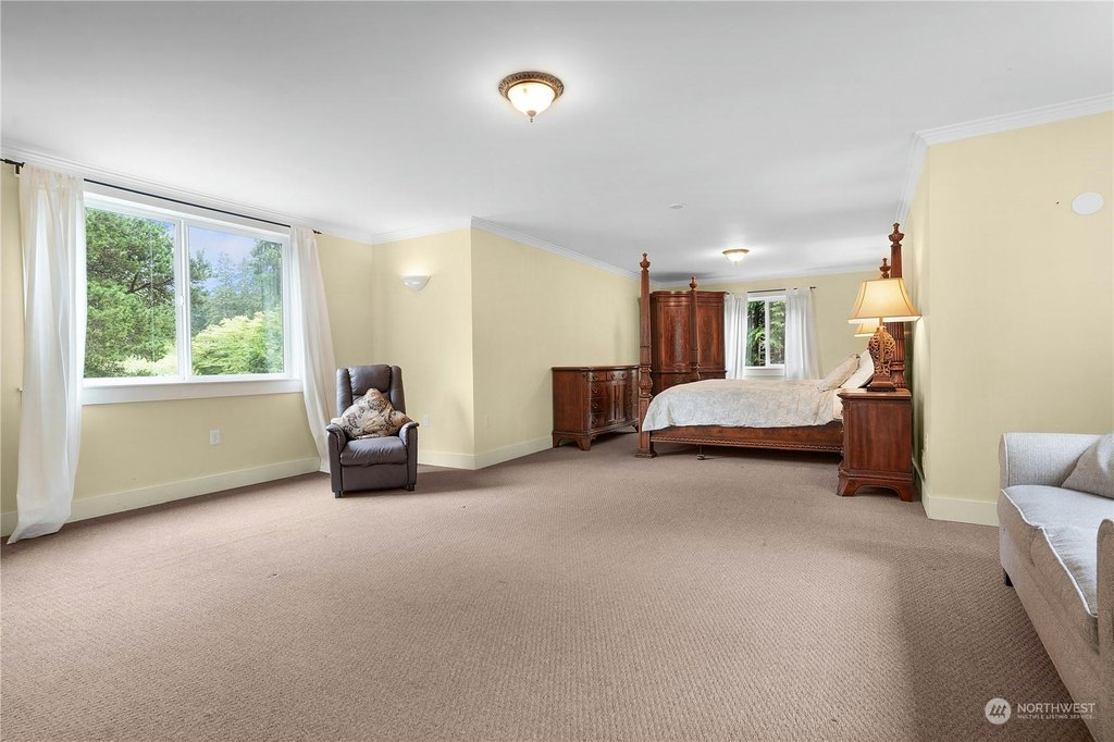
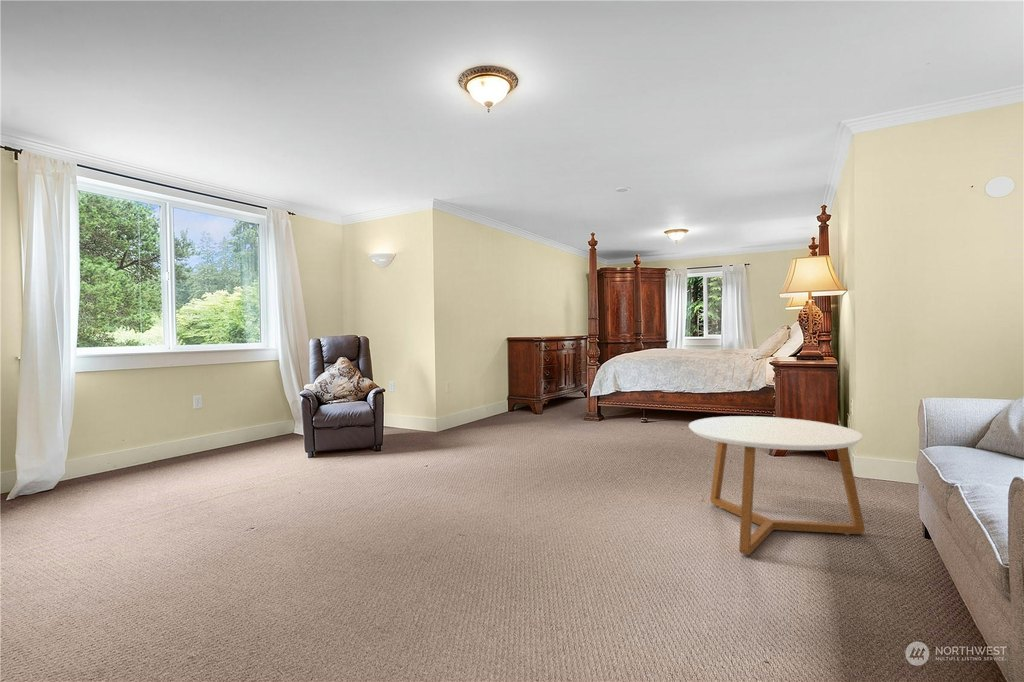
+ coffee table (753, 479)
